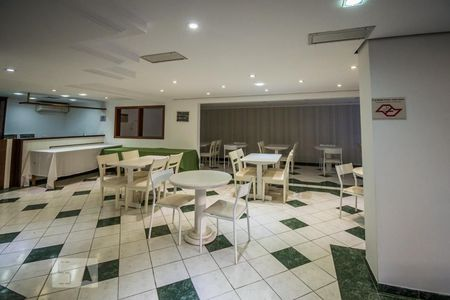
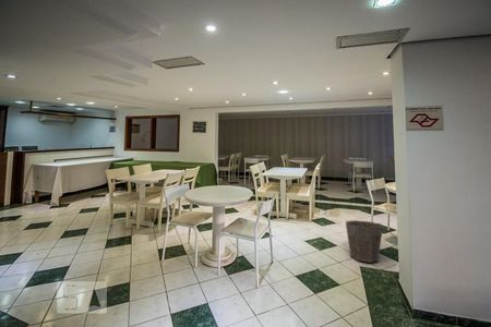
+ waste bin (363, 240)
